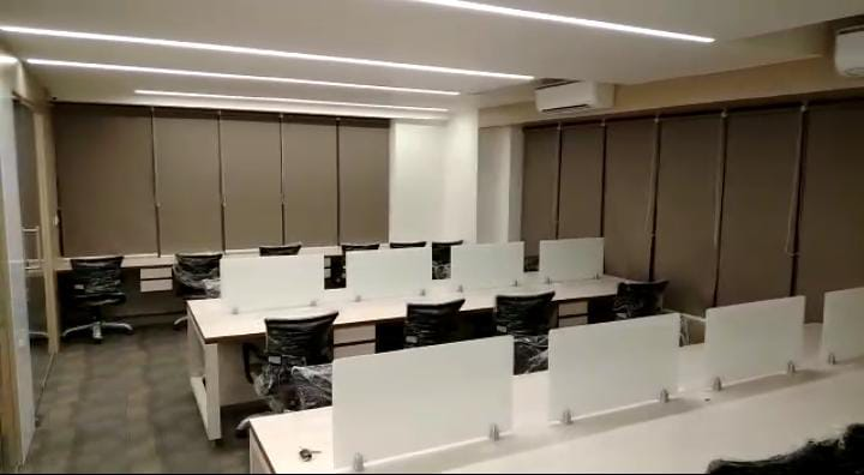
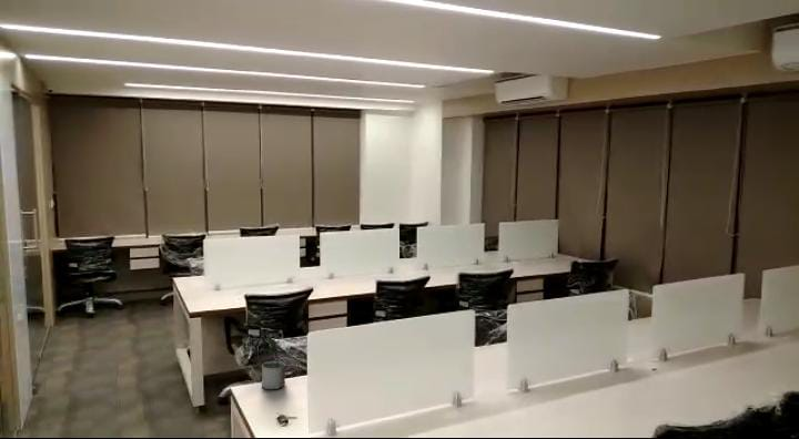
+ potted plant (270, 358)
